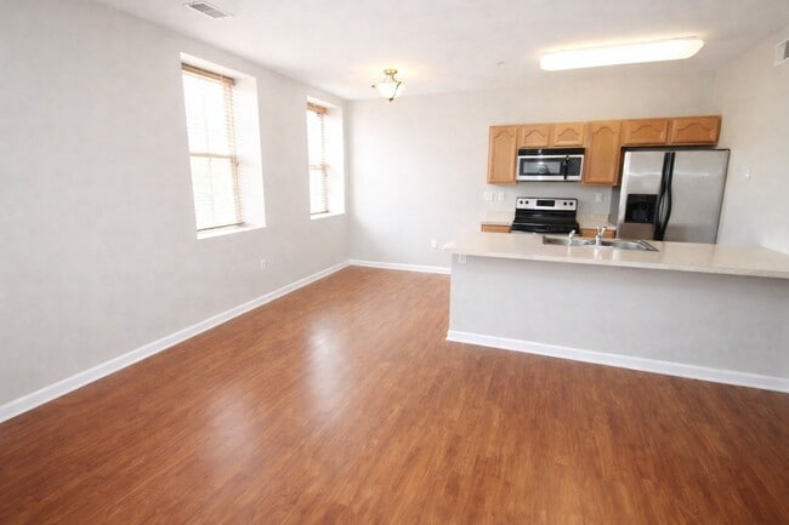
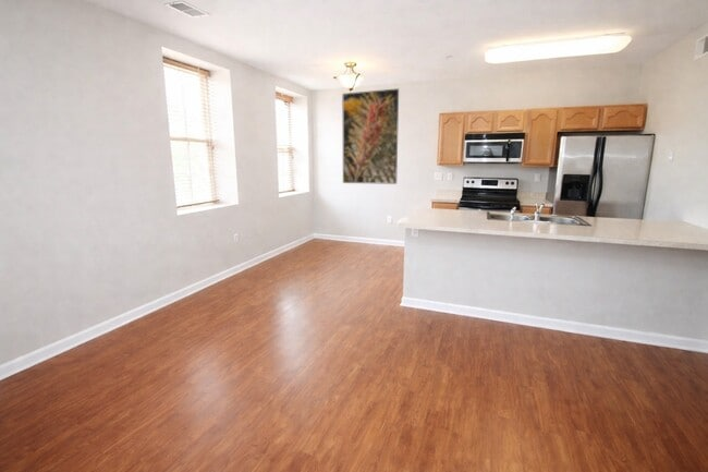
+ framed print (369, 137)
